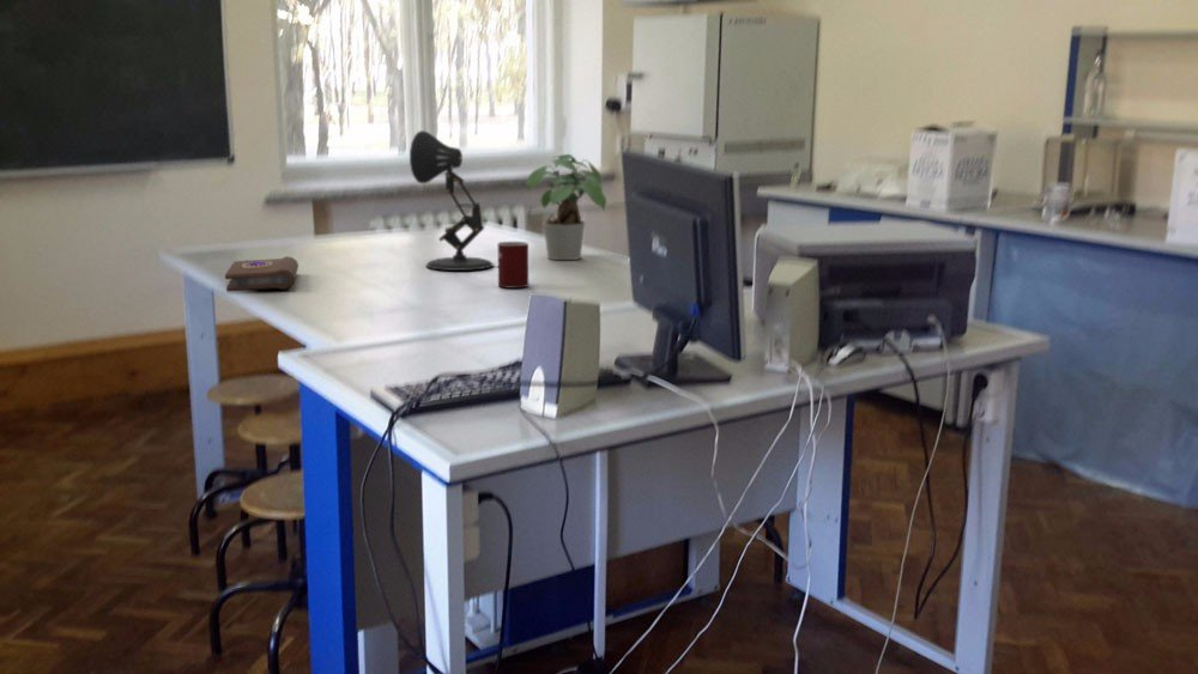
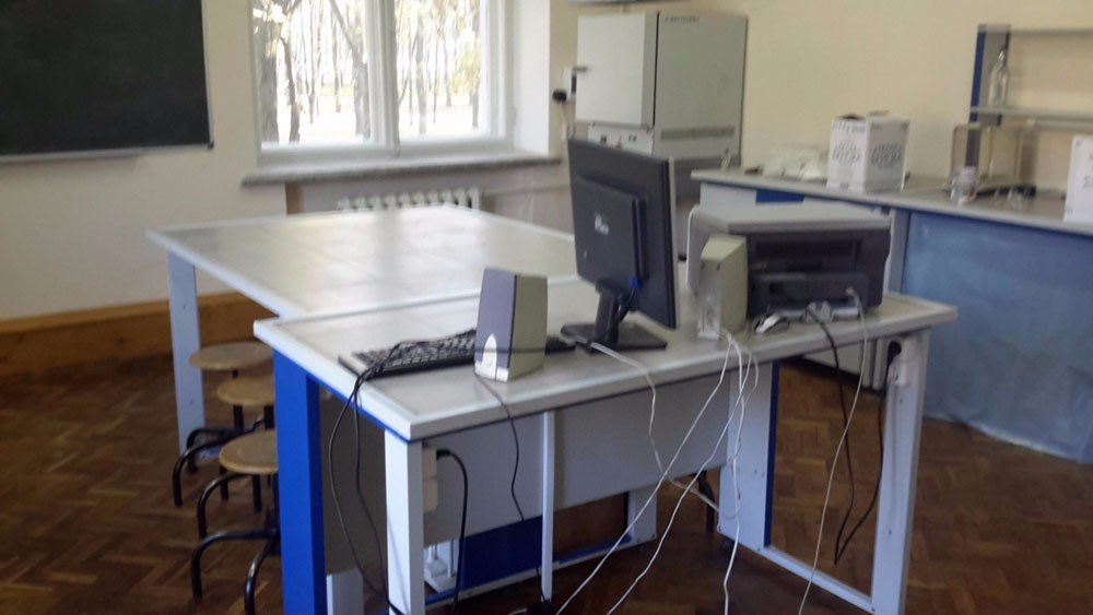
- book (262, 272)
- mug (512, 263)
- desk lamp (455, 199)
- potted plant (568, 207)
